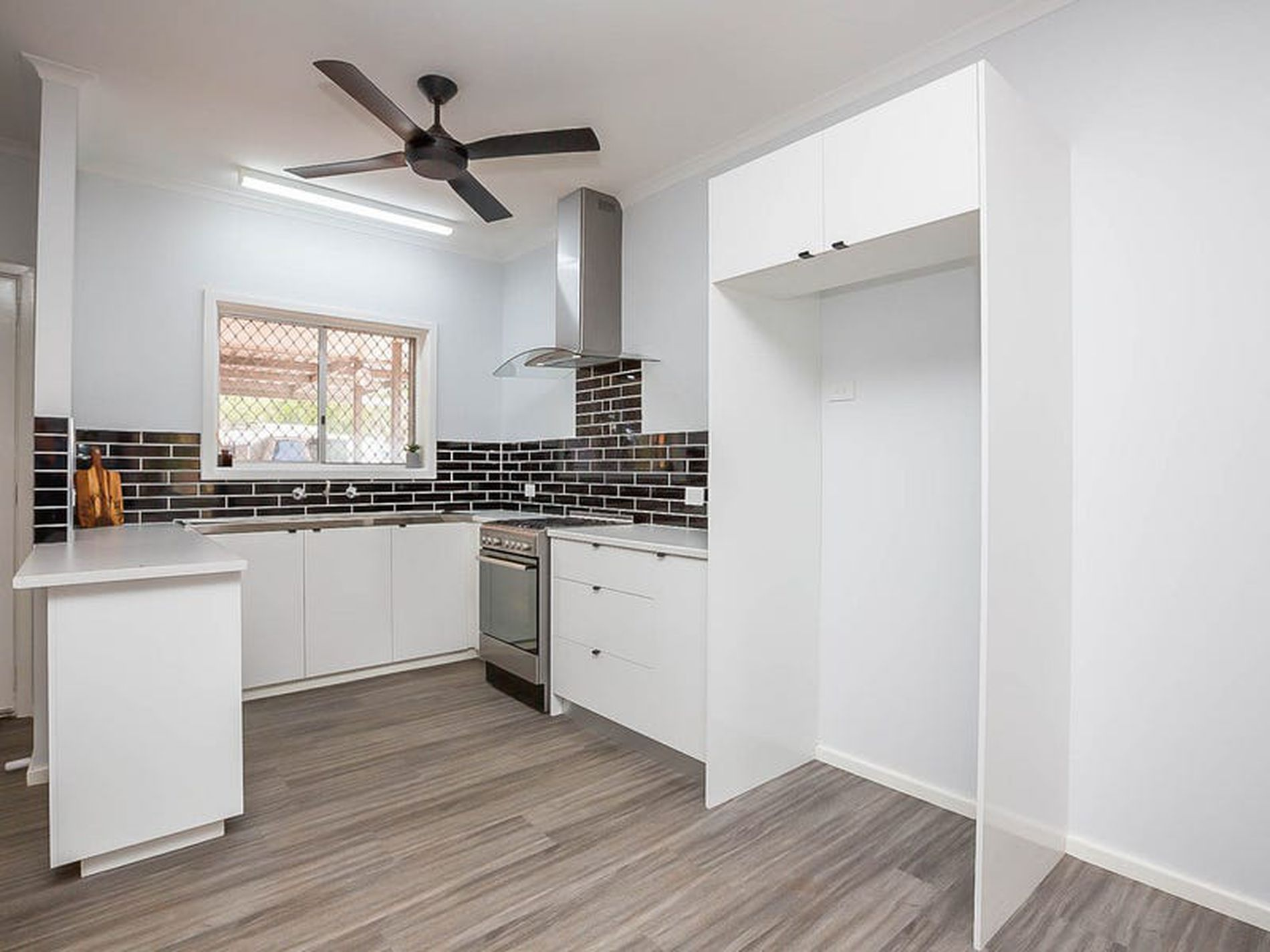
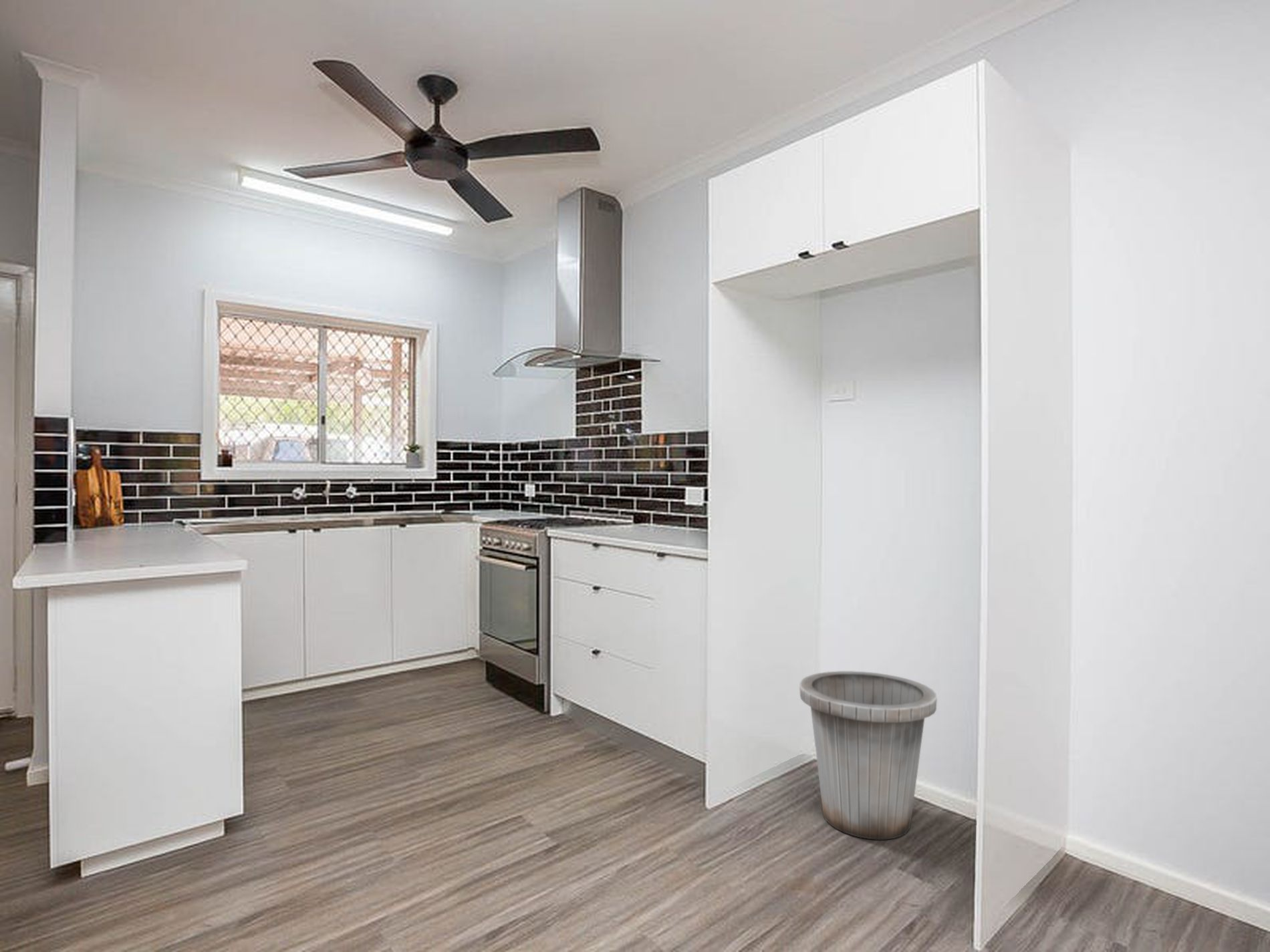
+ trash can (866, 753)
